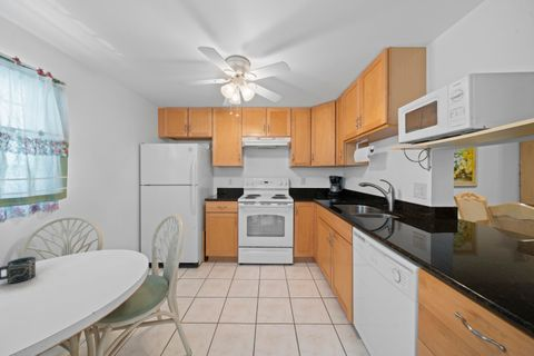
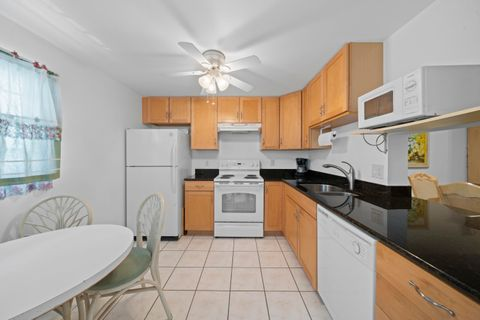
- cup (17, 270)
